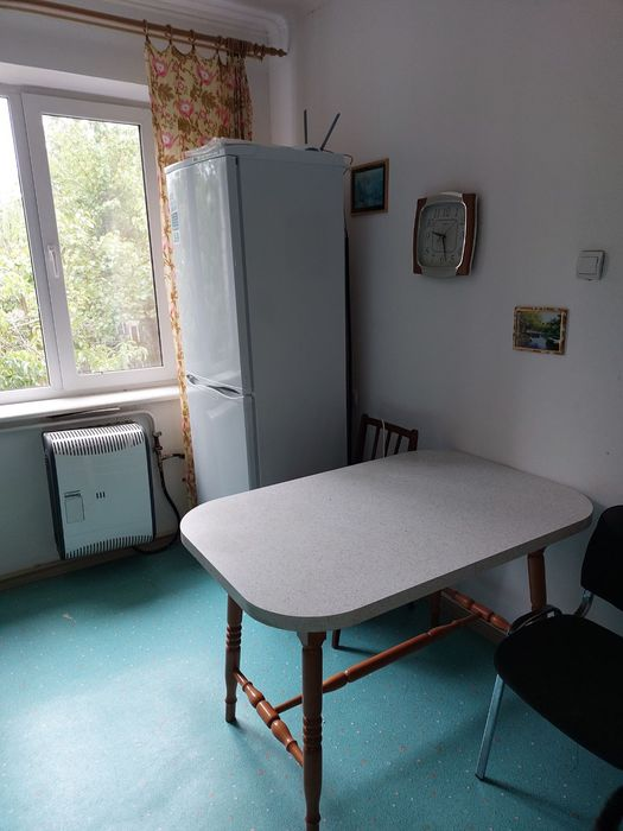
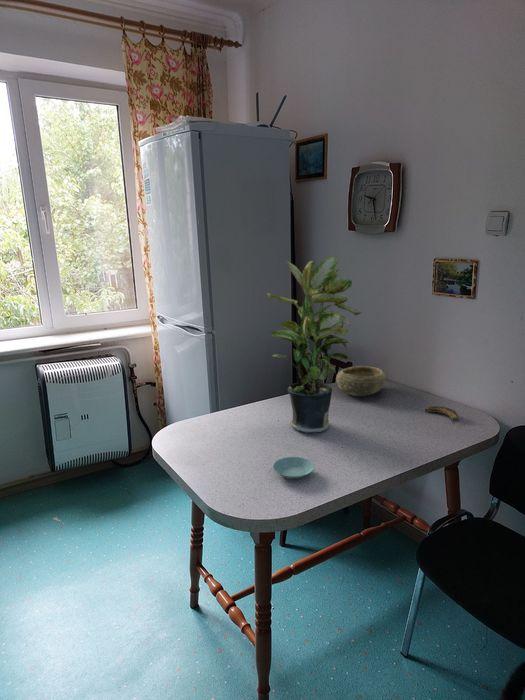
+ potted plant (315, 344)
+ banana (442, 412)
+ saucer (293, 469)
+ bowl (360, 380)
